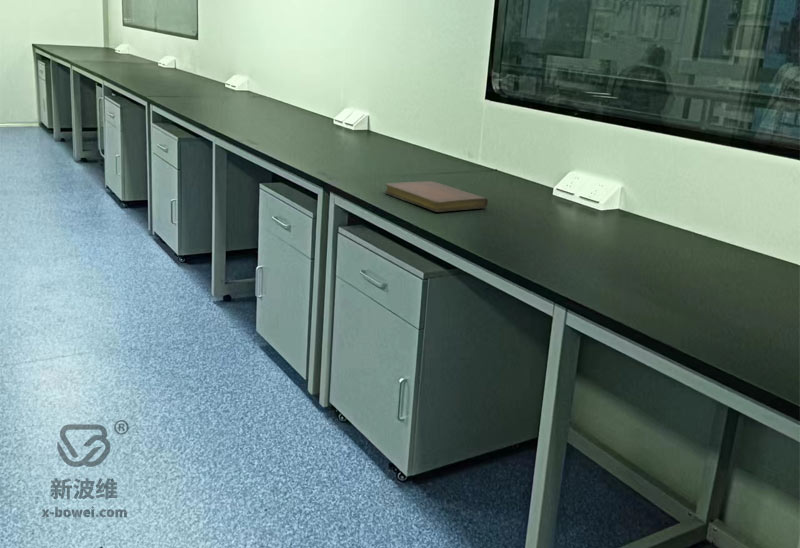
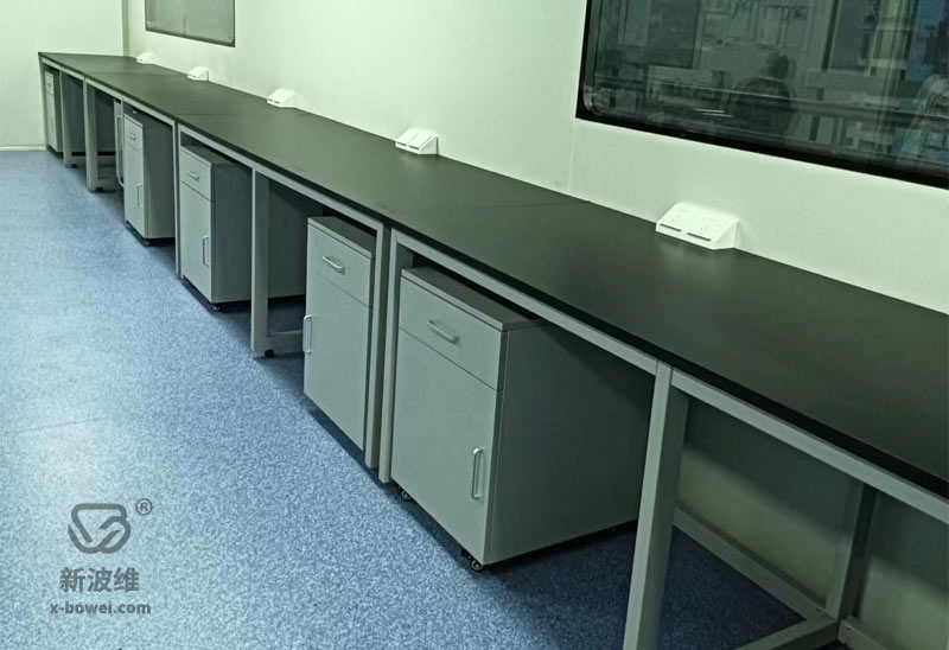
- notebook (435, 195)
